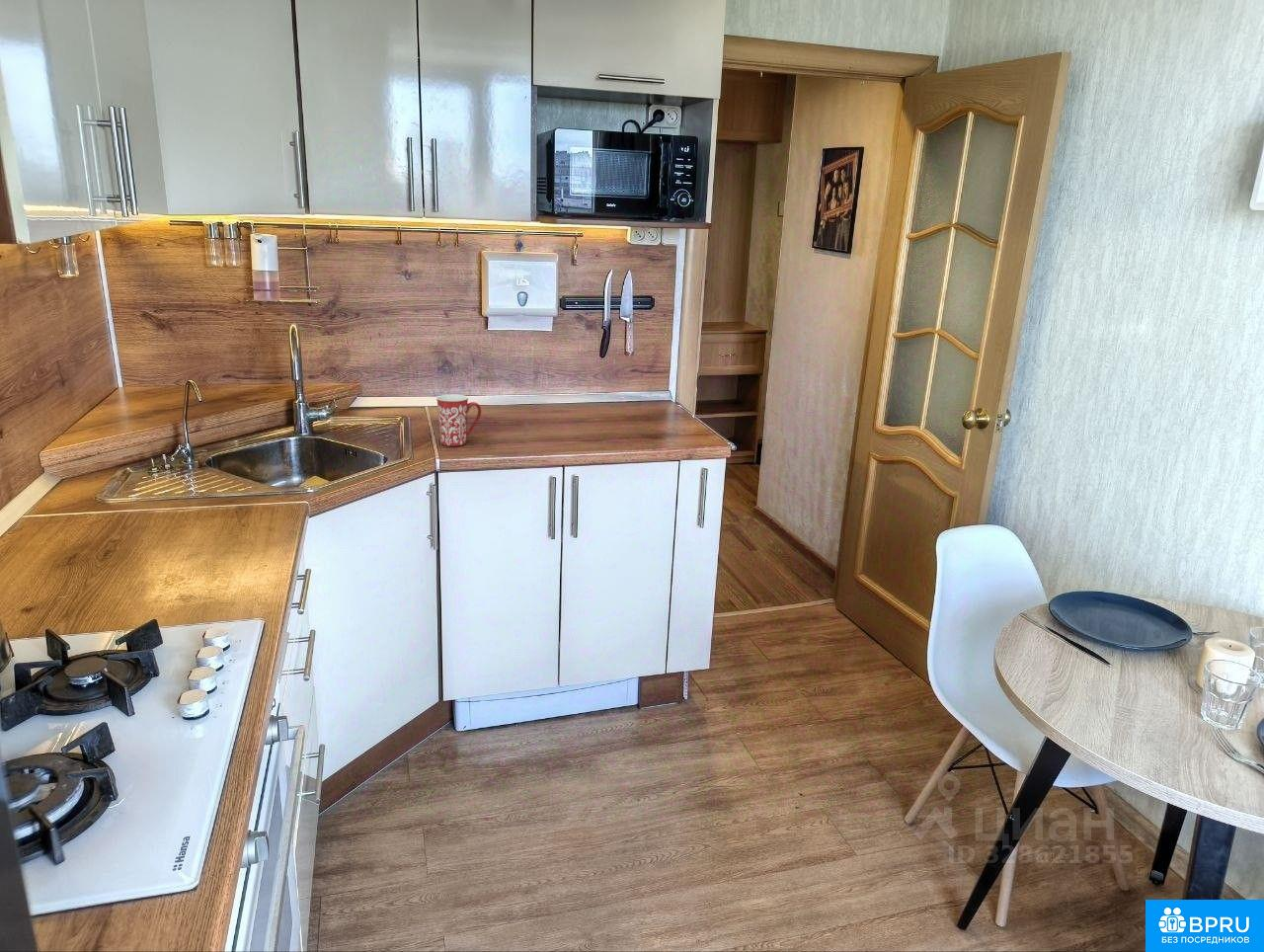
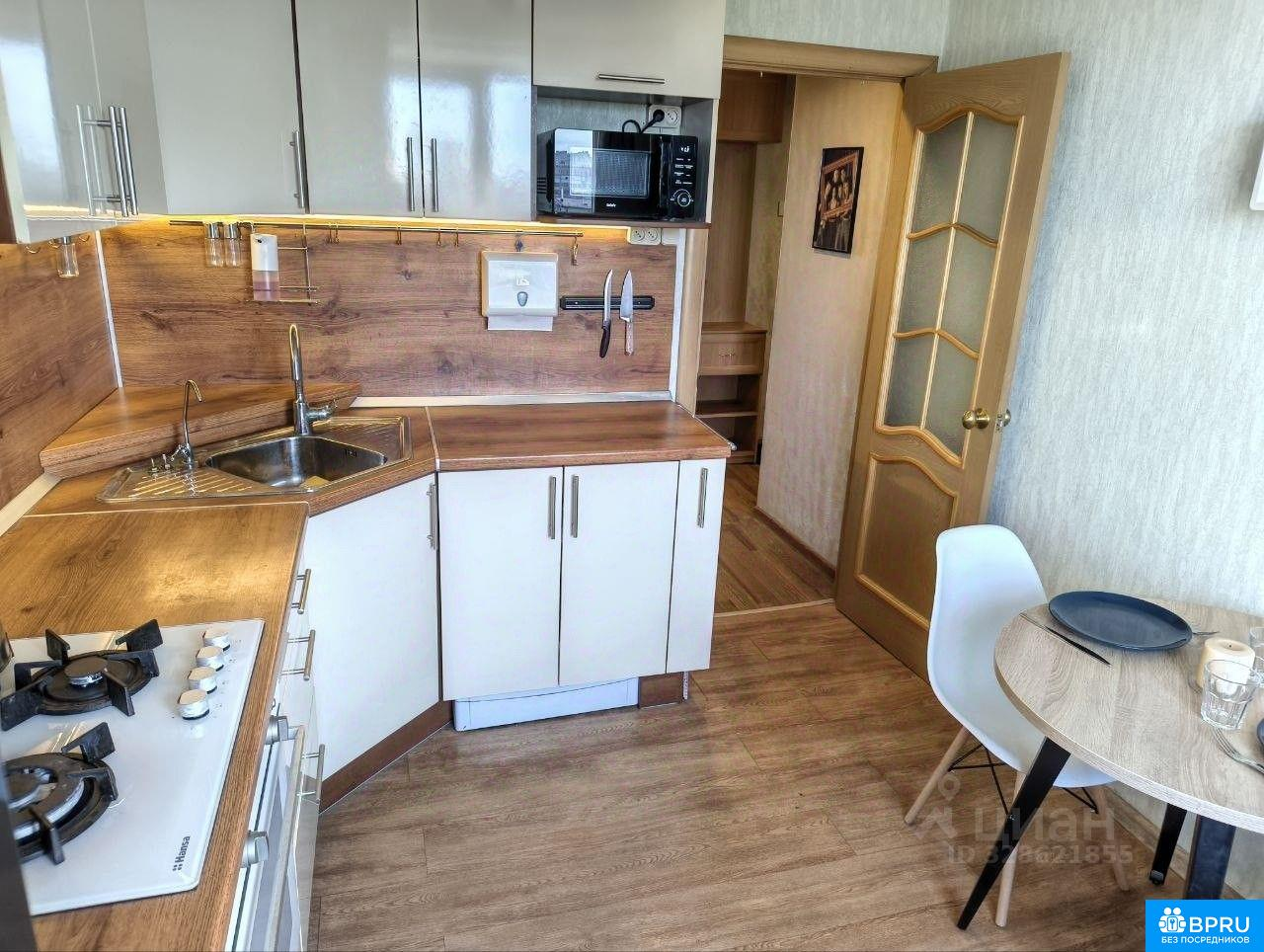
- mug (459, 420)
